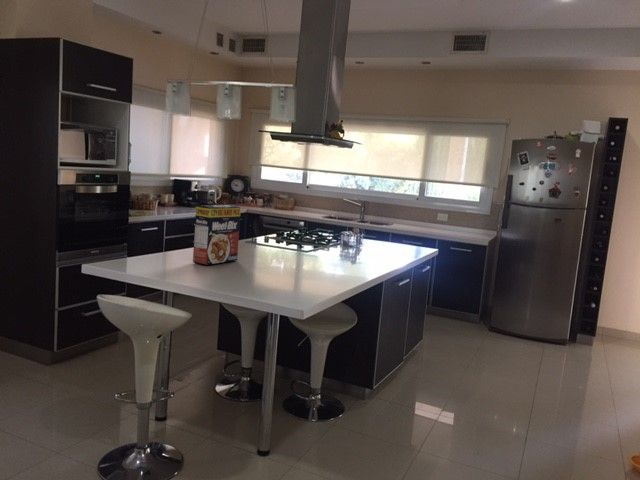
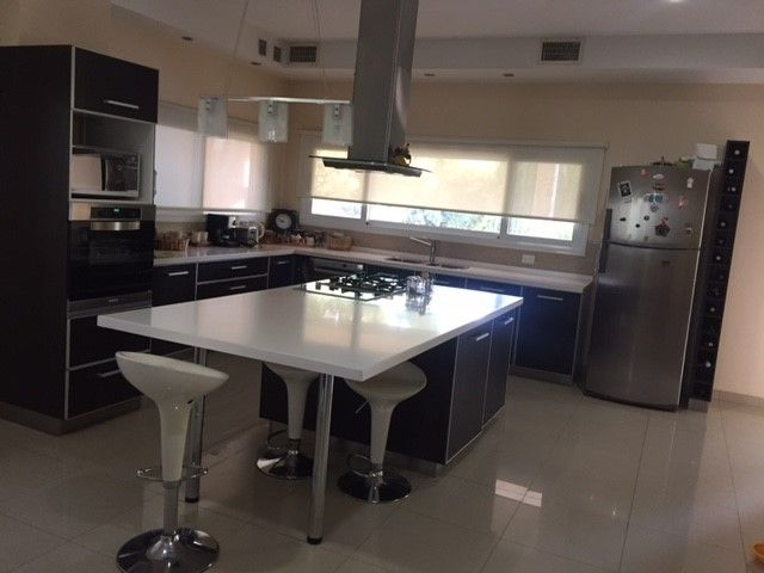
- cereal box (217, 233)
